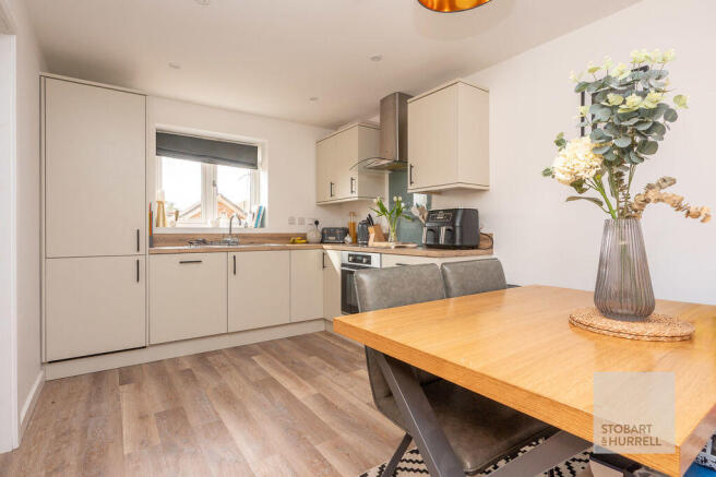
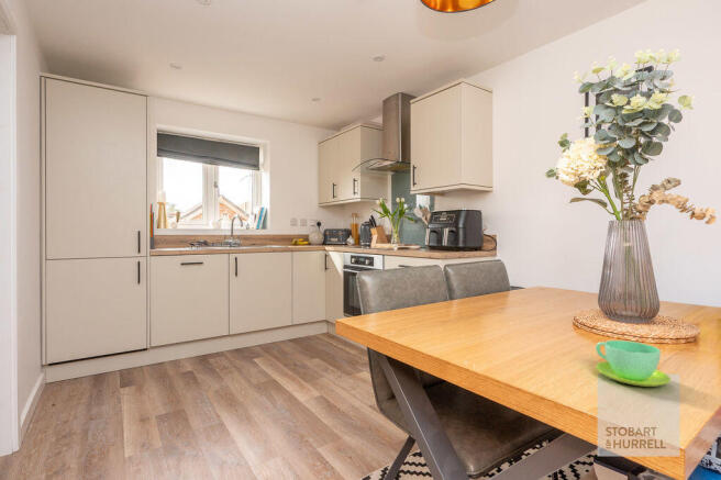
+ cup (630, 361)
